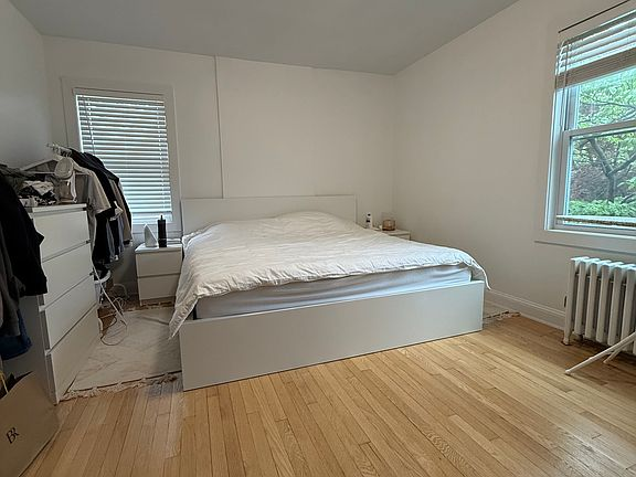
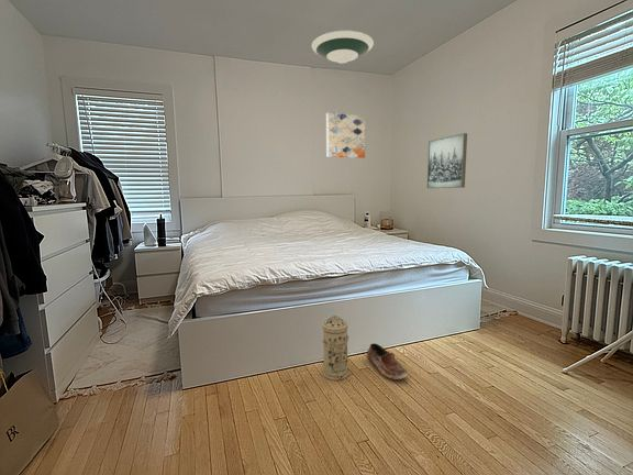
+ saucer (342, 53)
+ shoe (386, 361)
+ water filter (335, 343)
+ wall art (345, 135)
+ wall art (445, 163)
